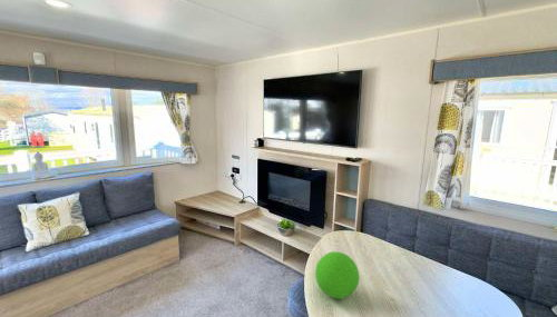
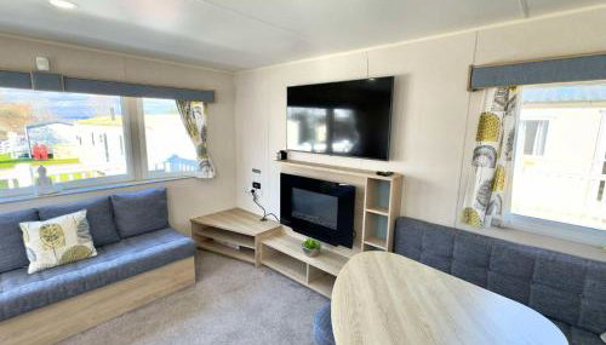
- decorative ball (336, 274)
